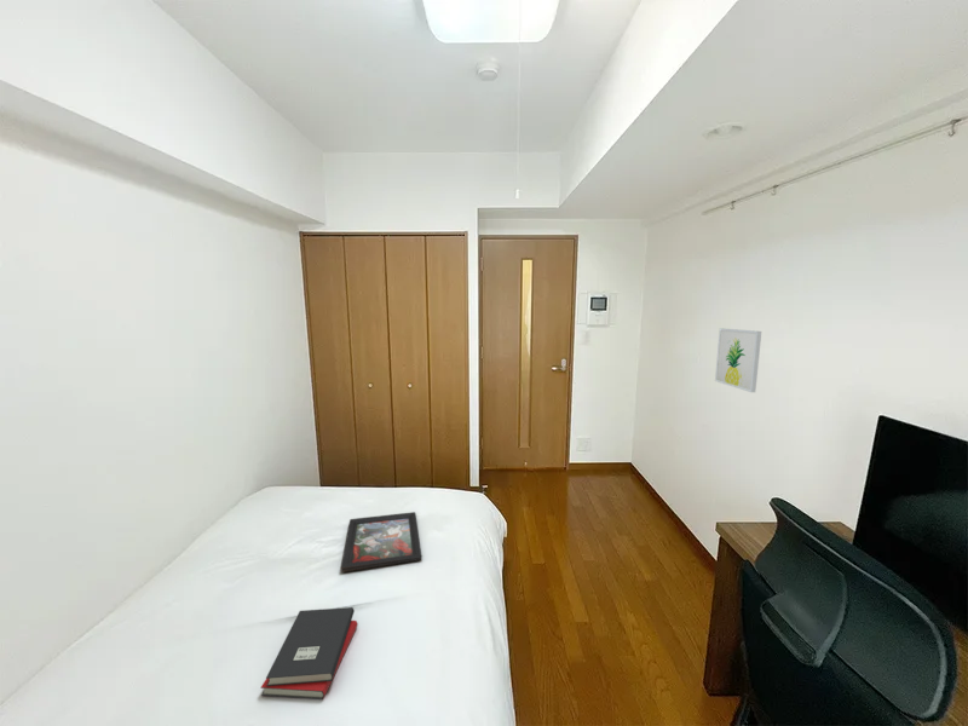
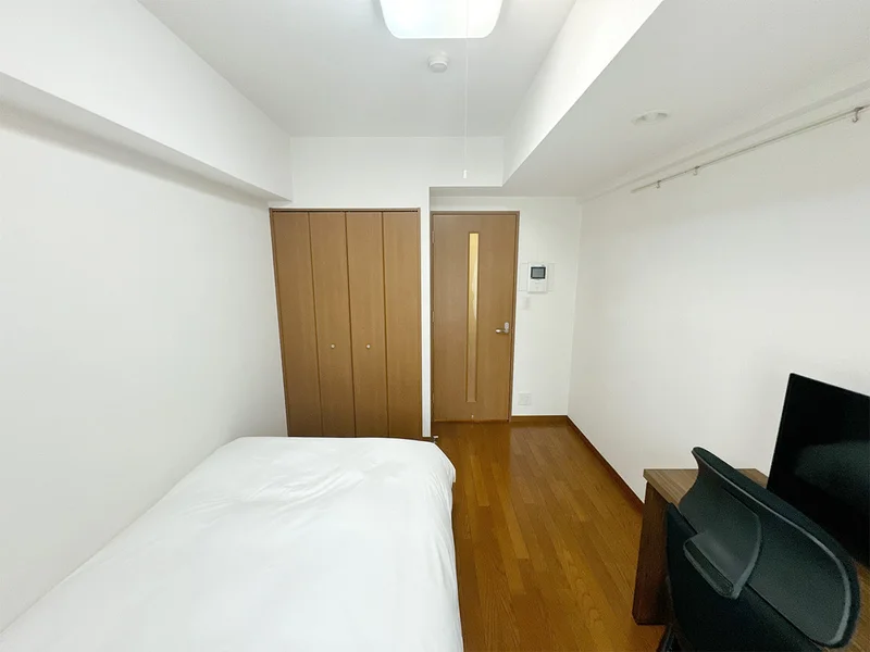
- hardback book (315, 646)
- decorative tray (382, 537)
- wall art (736, 358)
